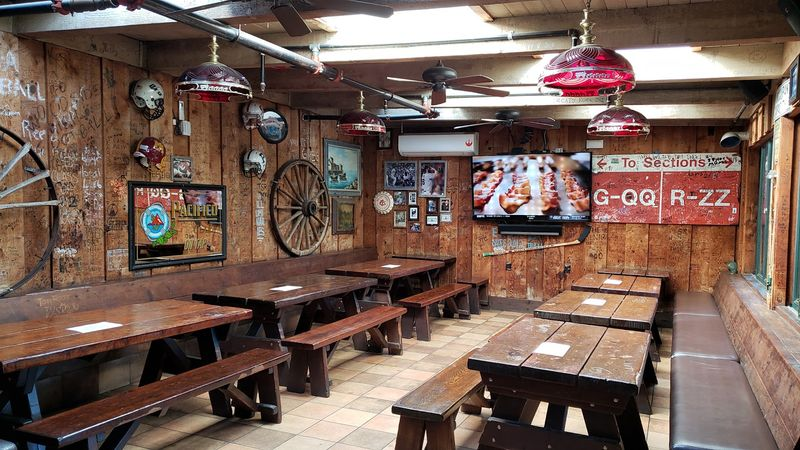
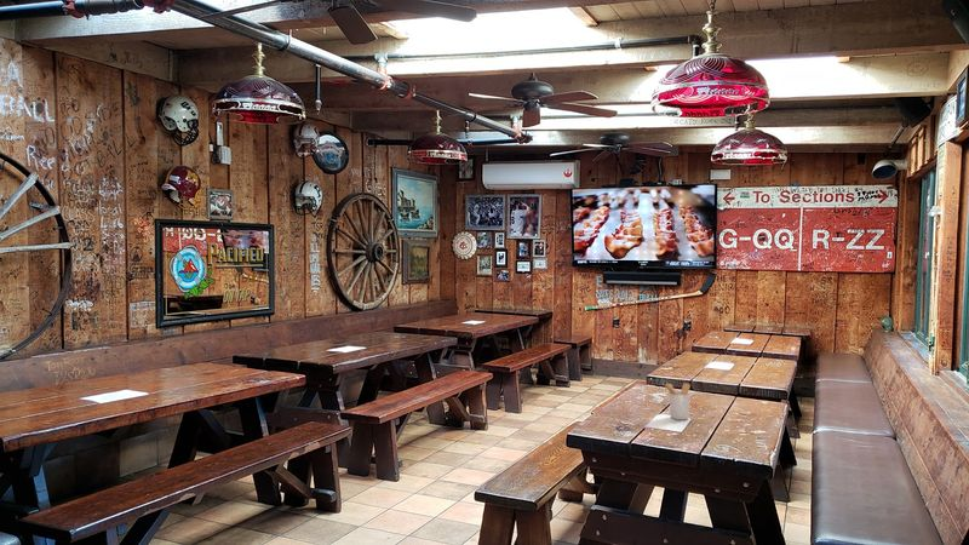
+ utensil holder (675, 400)
